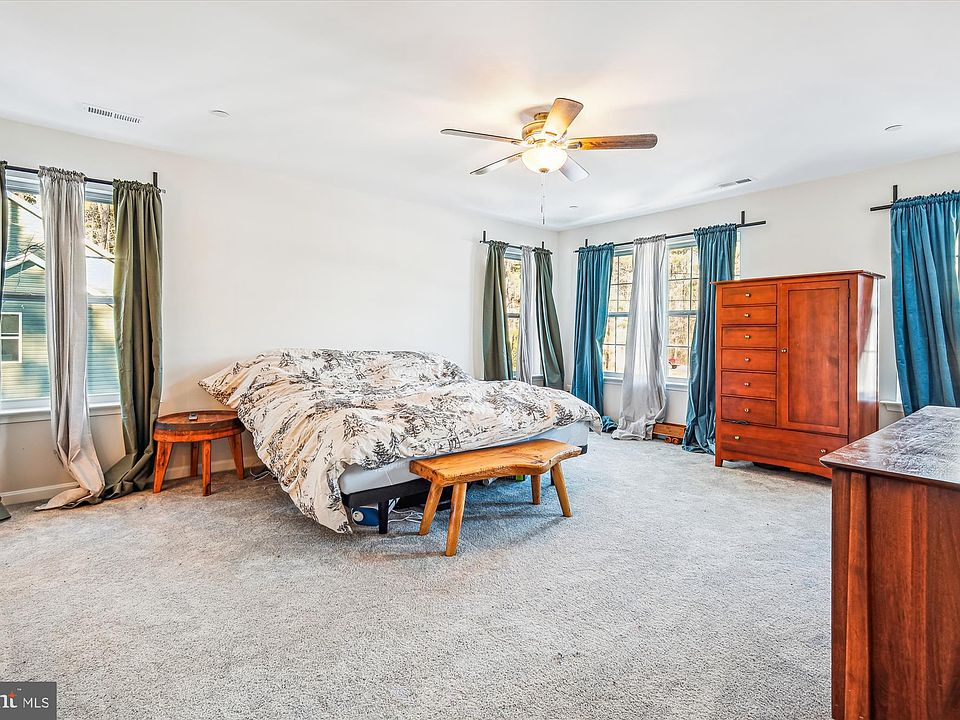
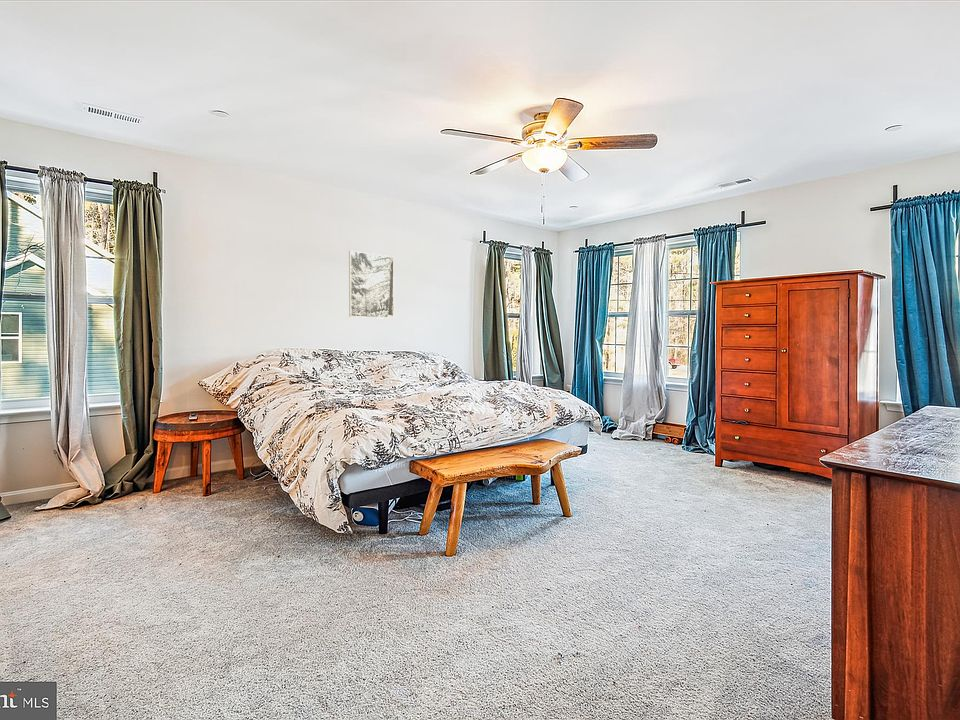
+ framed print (372, 285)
